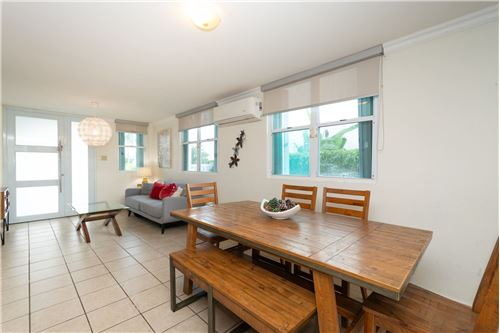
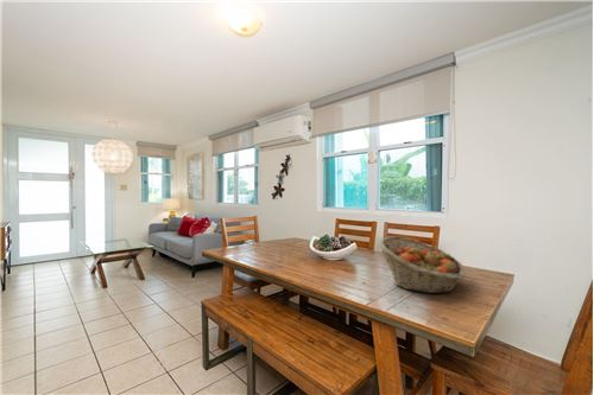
+ fruit basket (419, 261)
